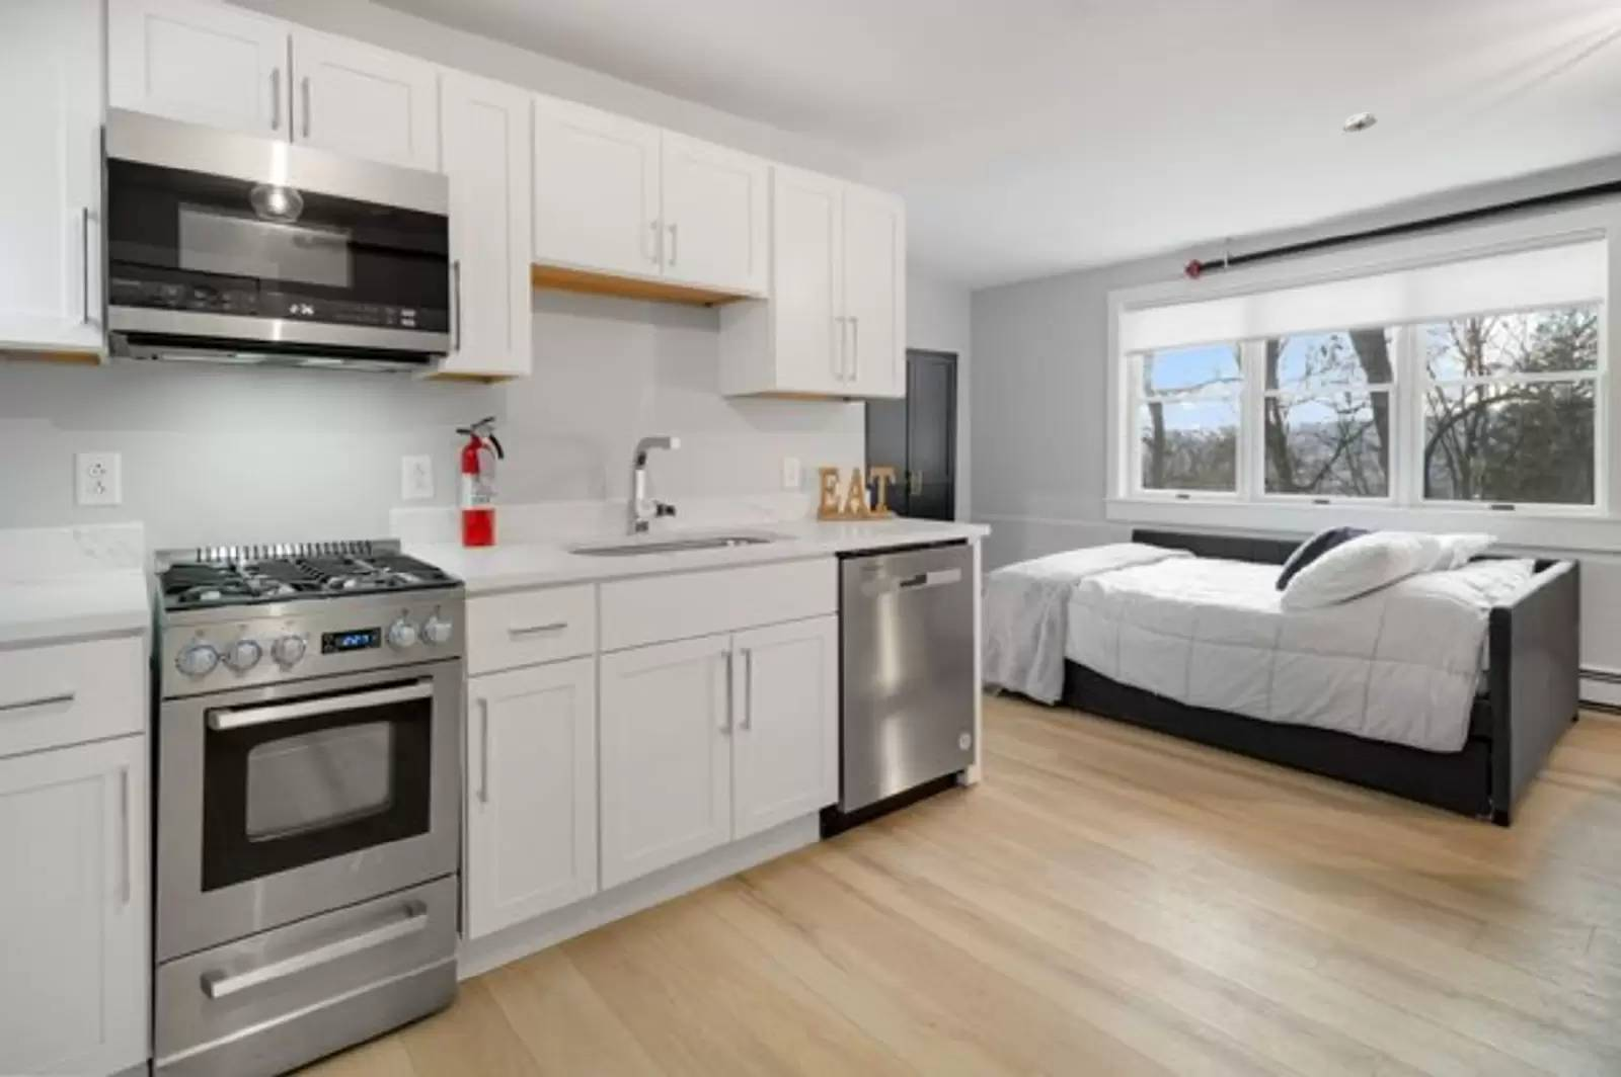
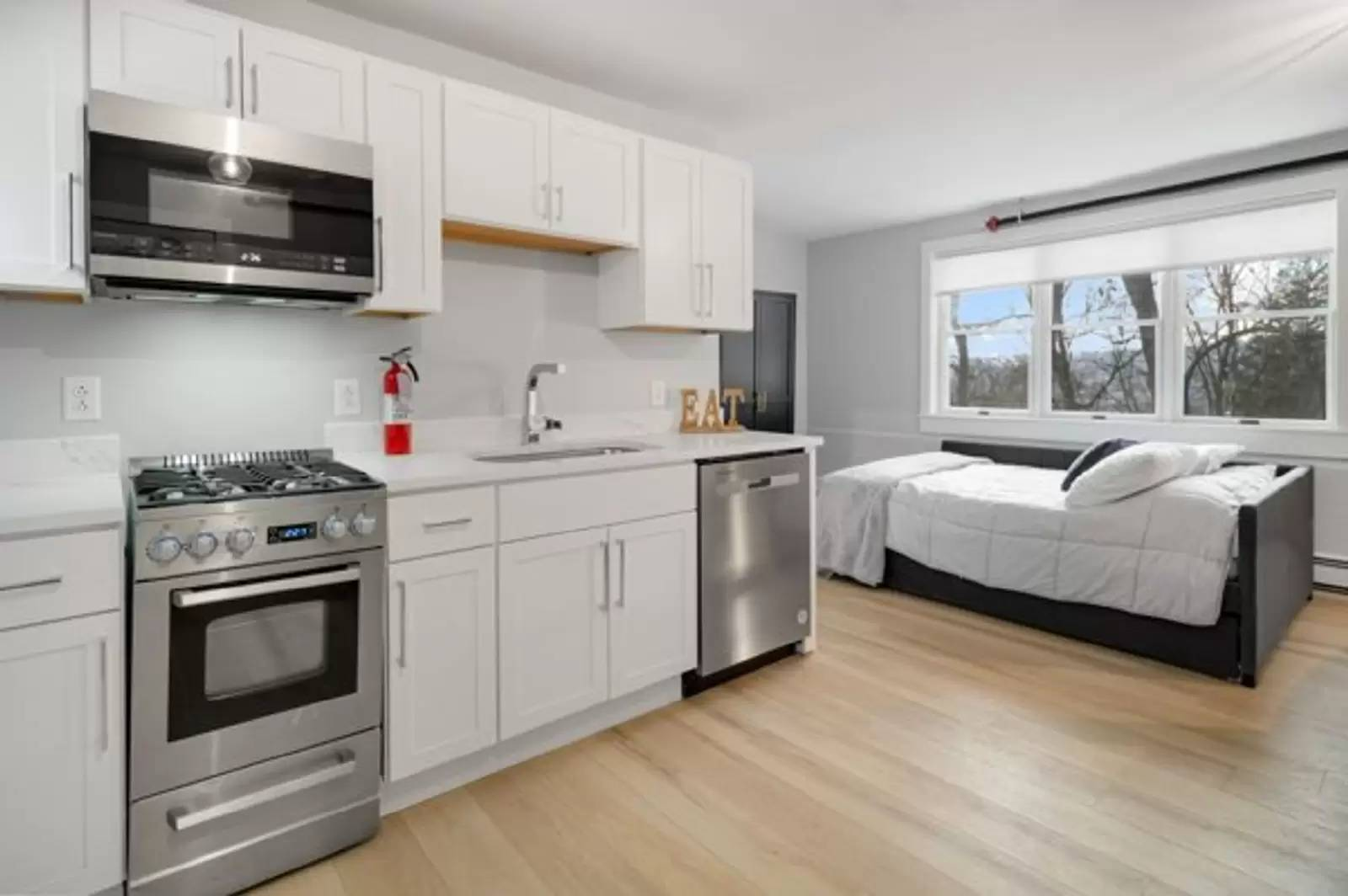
- smoke detector (1359, 123)
